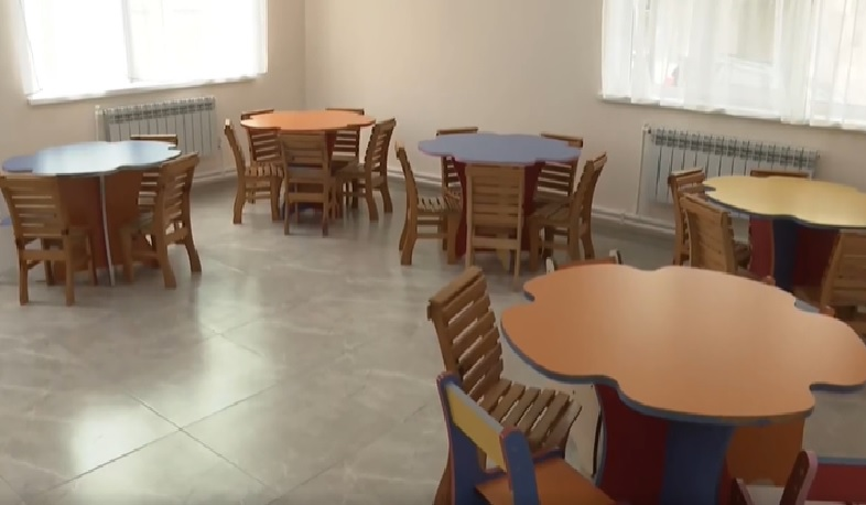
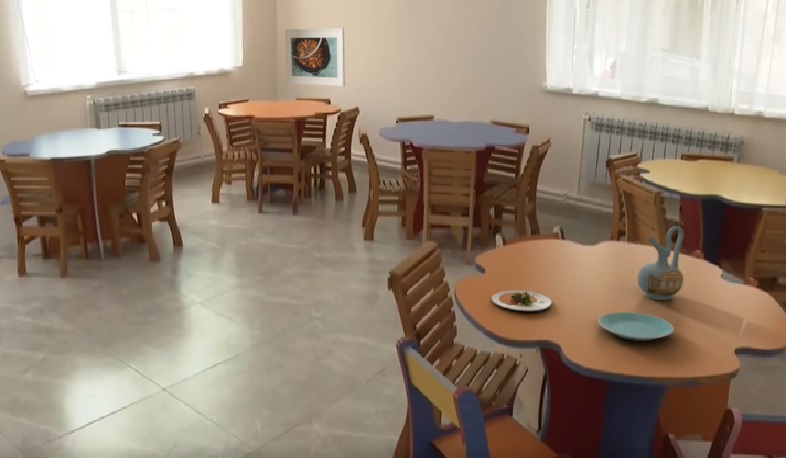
+ salad plate (521, 297)
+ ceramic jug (661, 262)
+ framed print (314, 57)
+ plate (635, 327)
